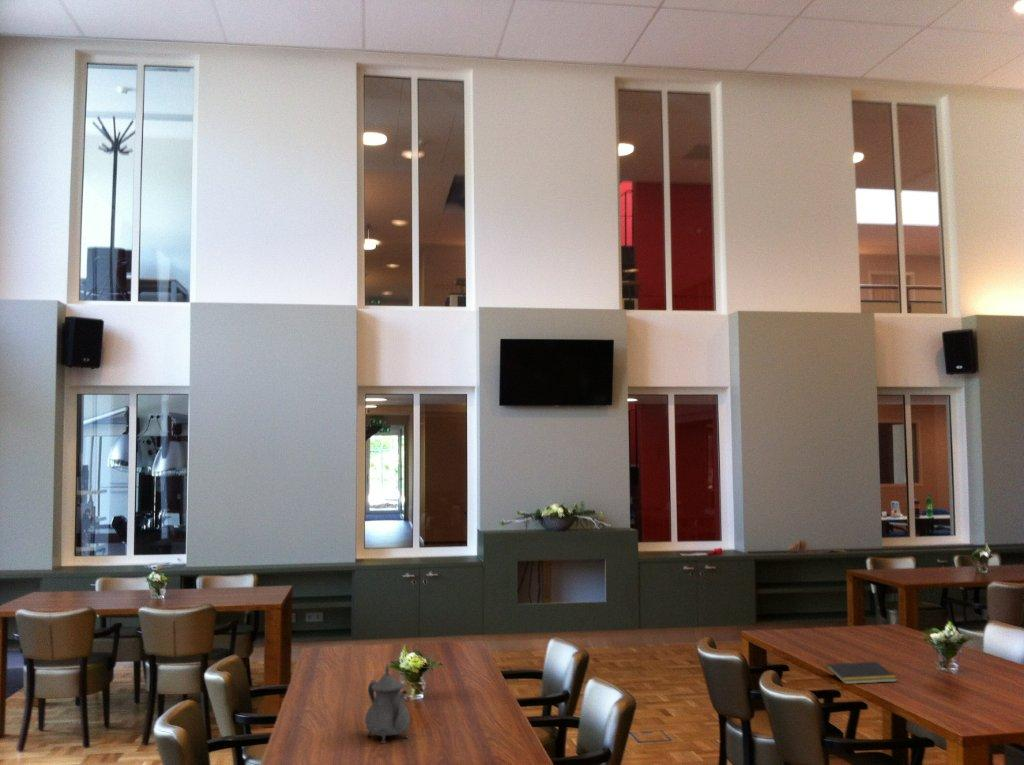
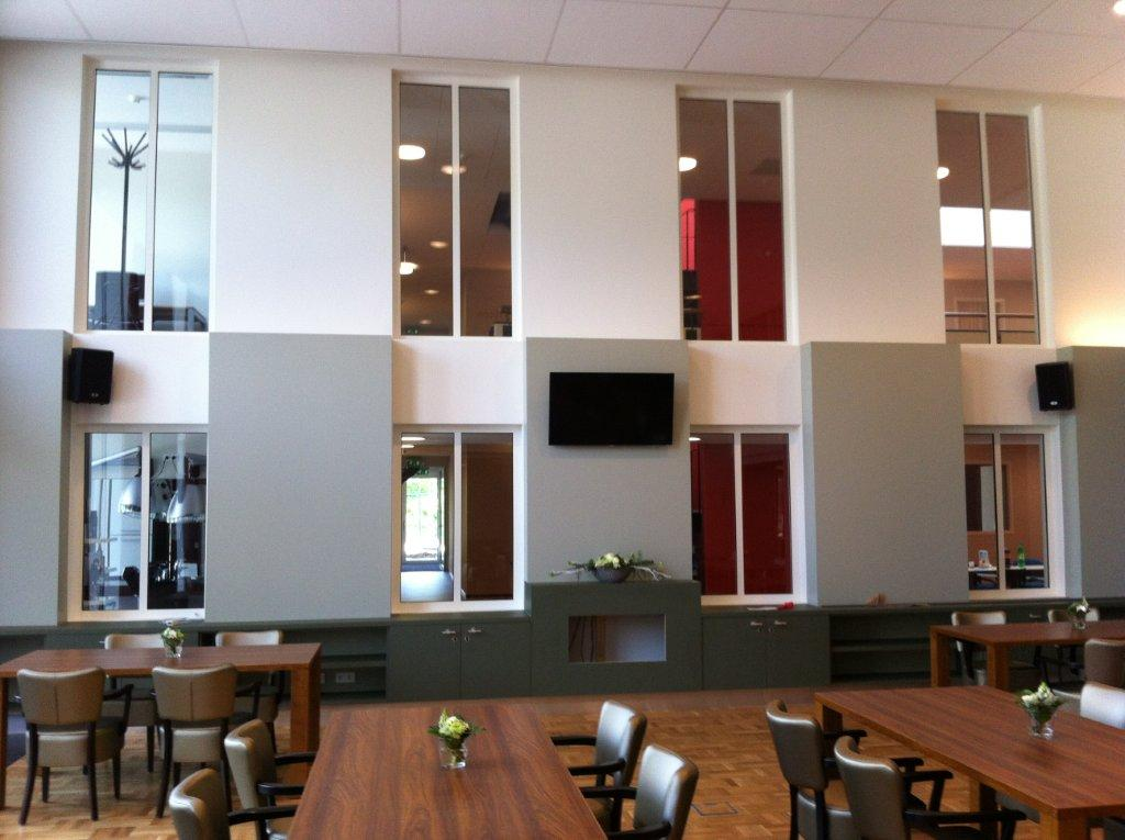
- notepad (861, 672)
- teapot (387, 699)
